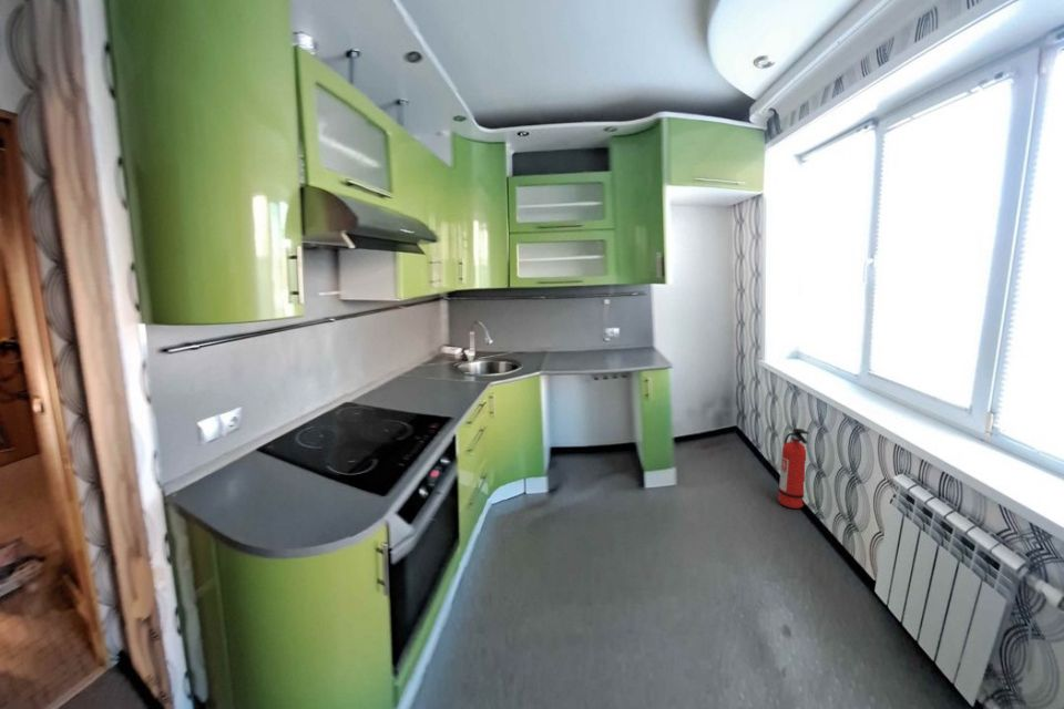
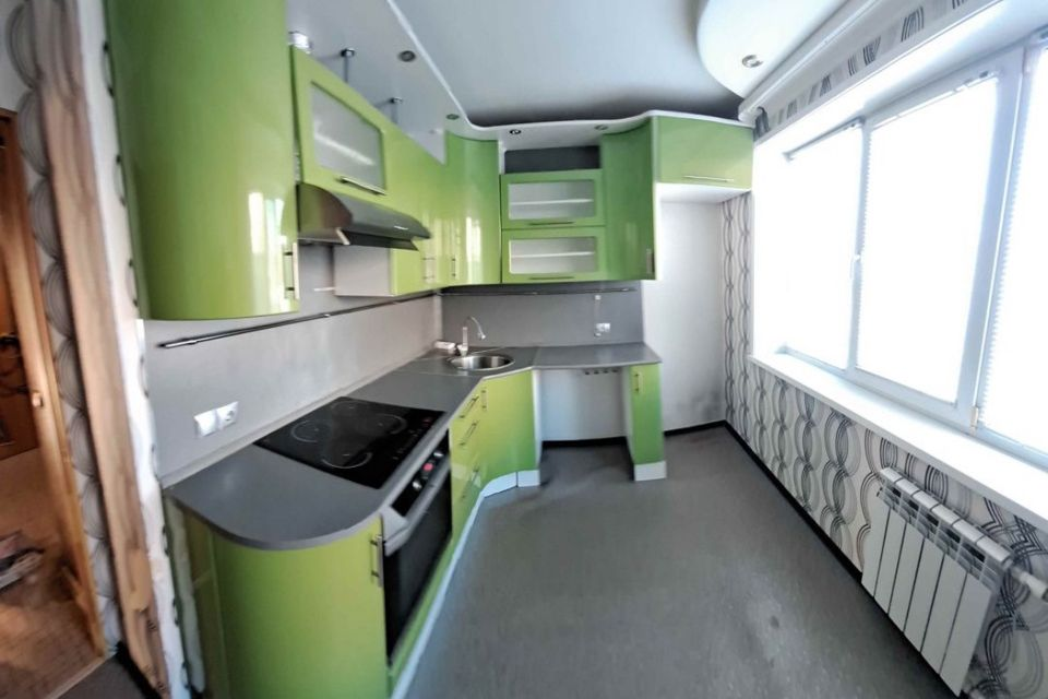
- fire extinguisher (792, 464)
